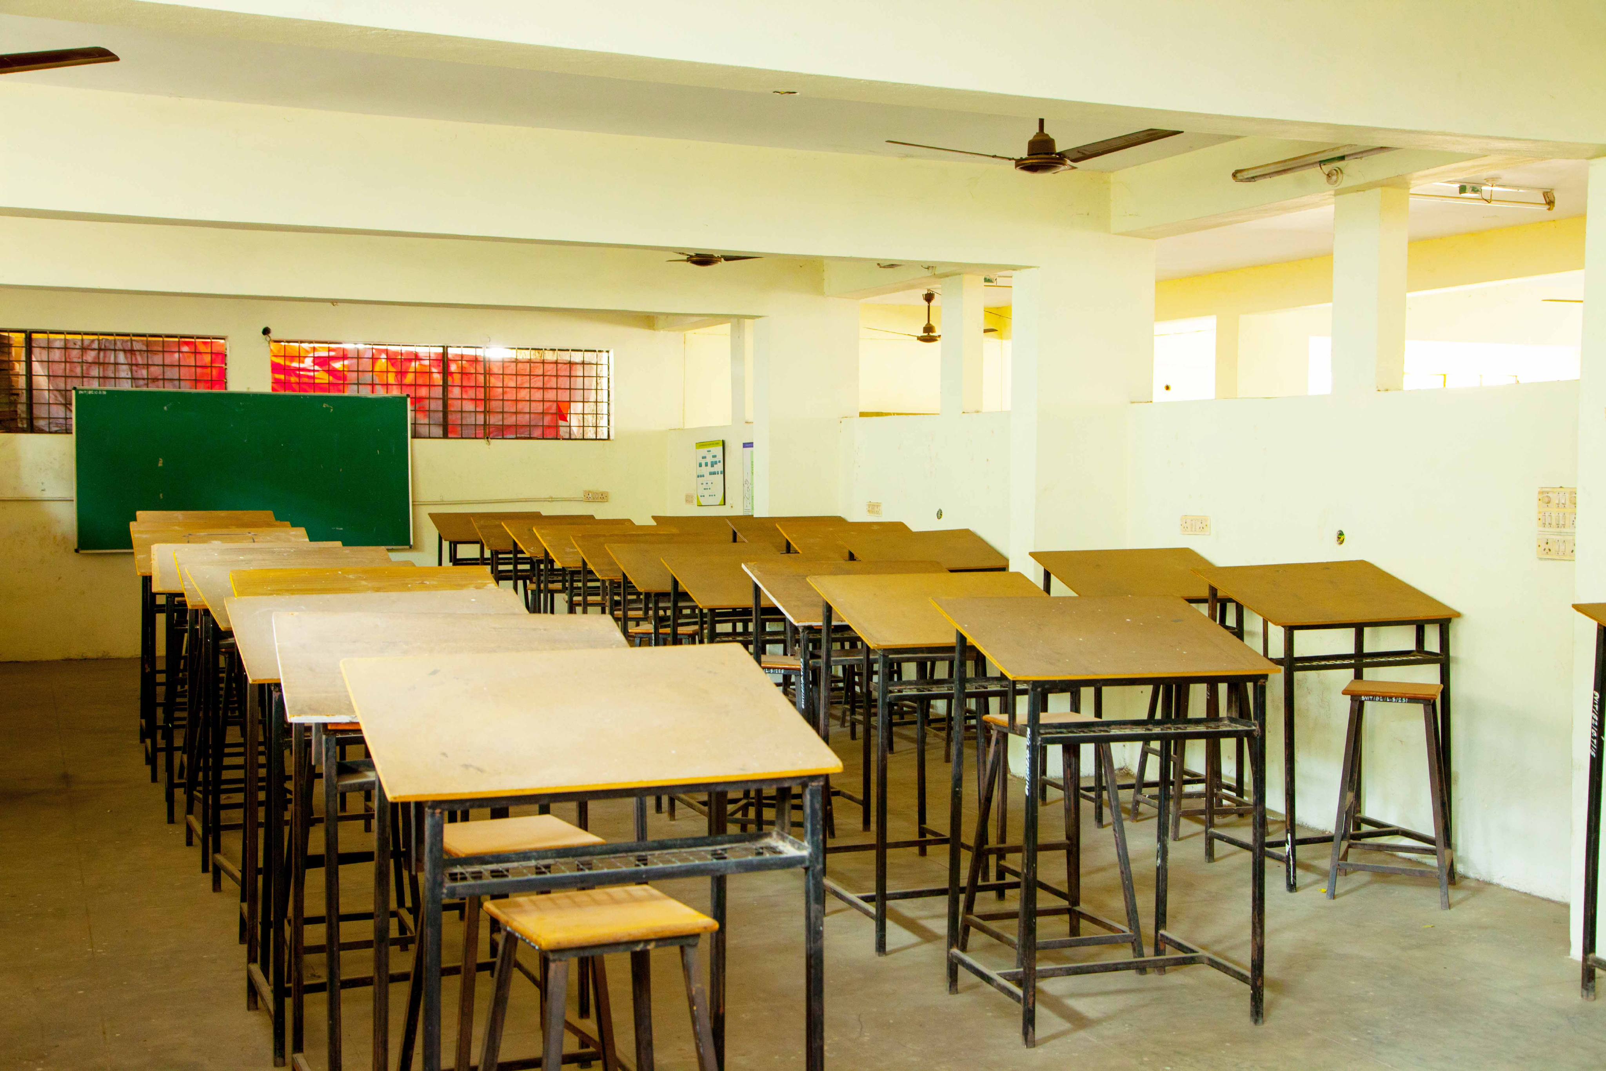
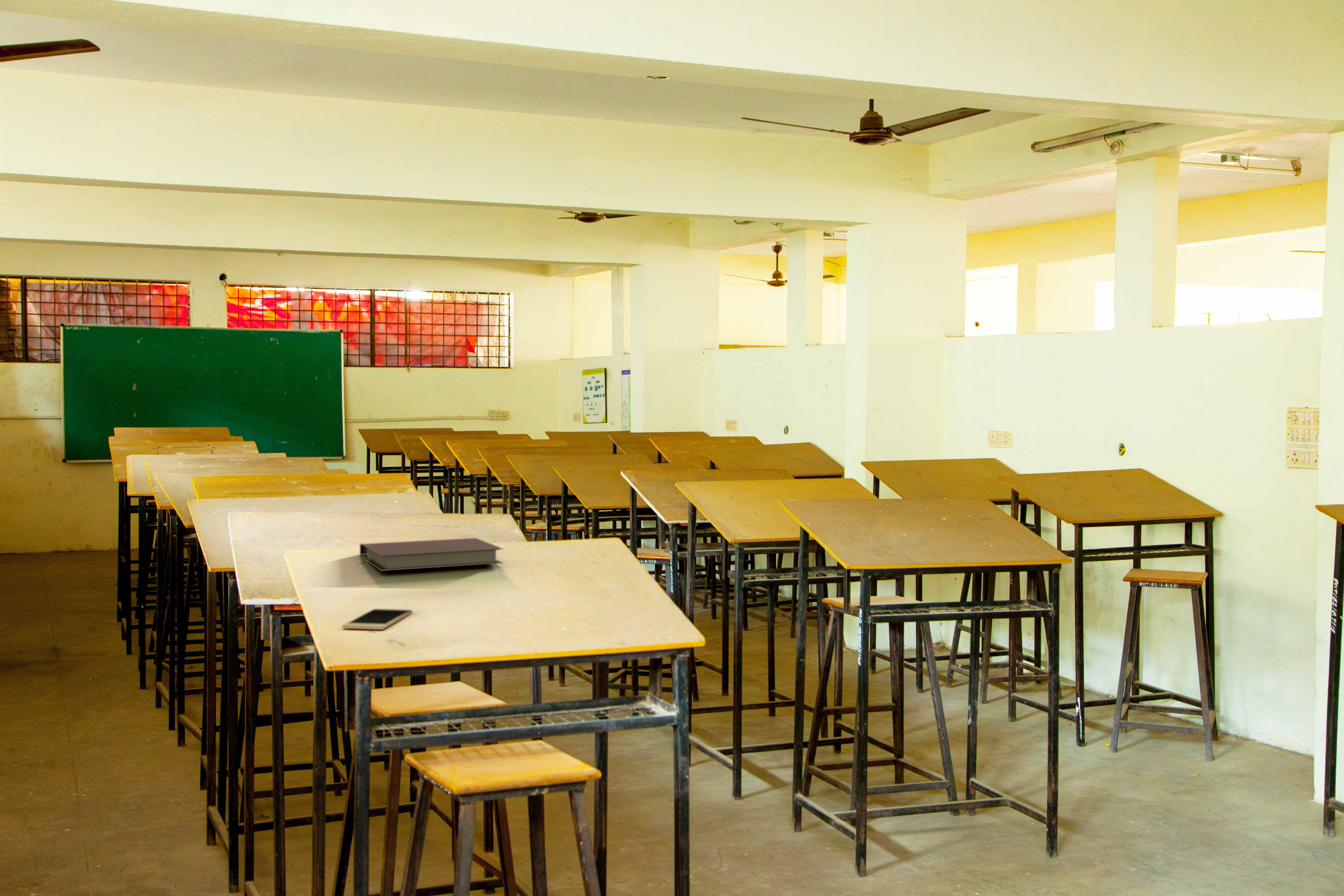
+ notebook (430, 553)
+ cell phone (378, 619)
